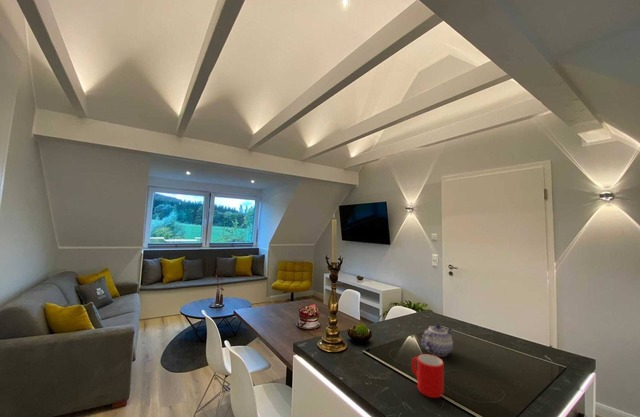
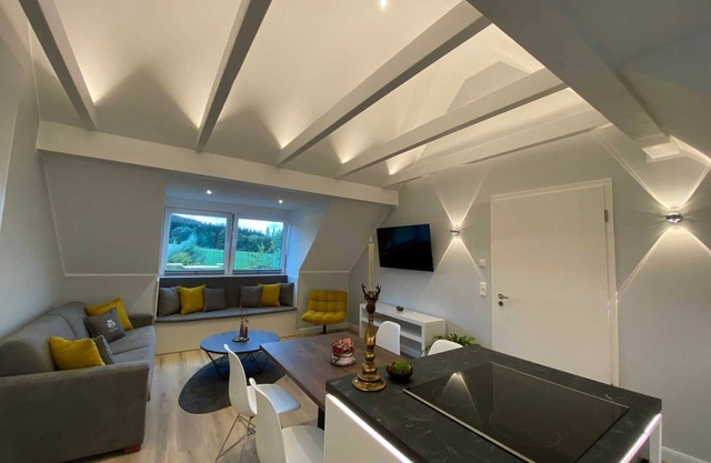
- teapot (437, 338)
- cup (425, 372)
